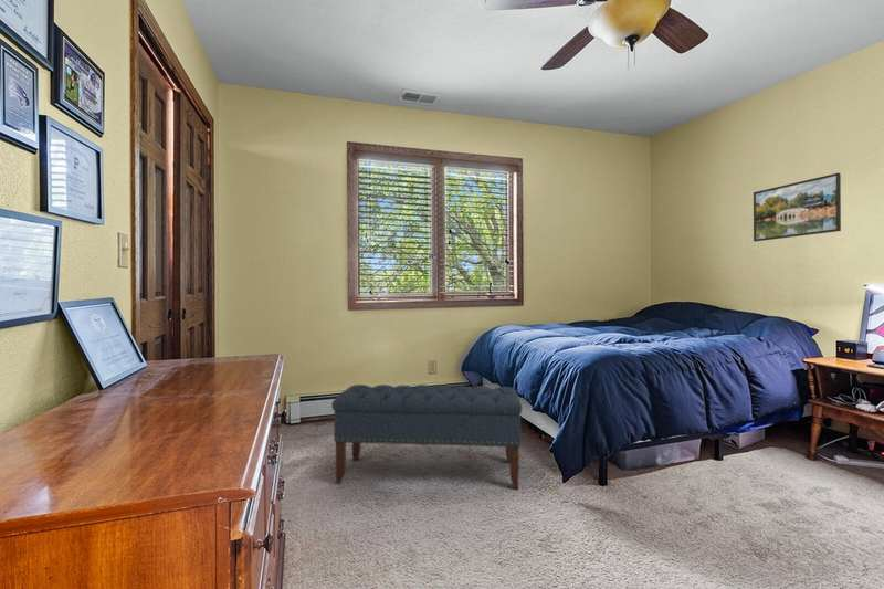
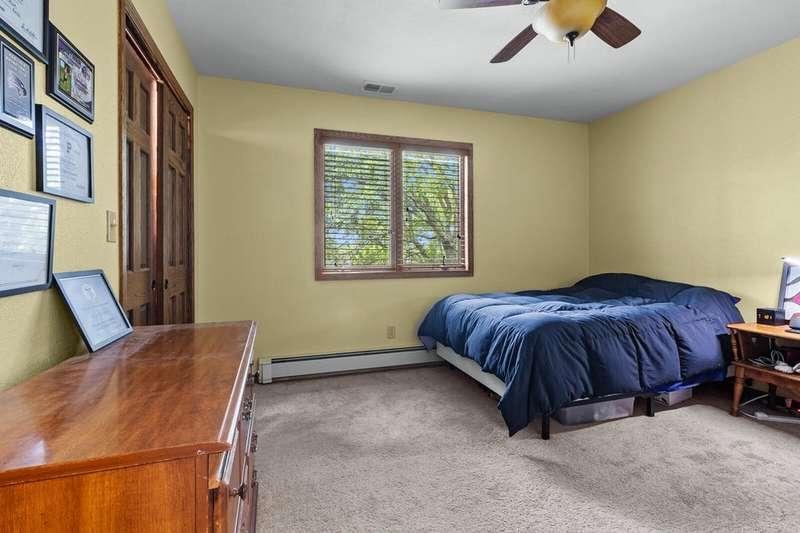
- bench (429, 430)
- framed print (792, 210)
